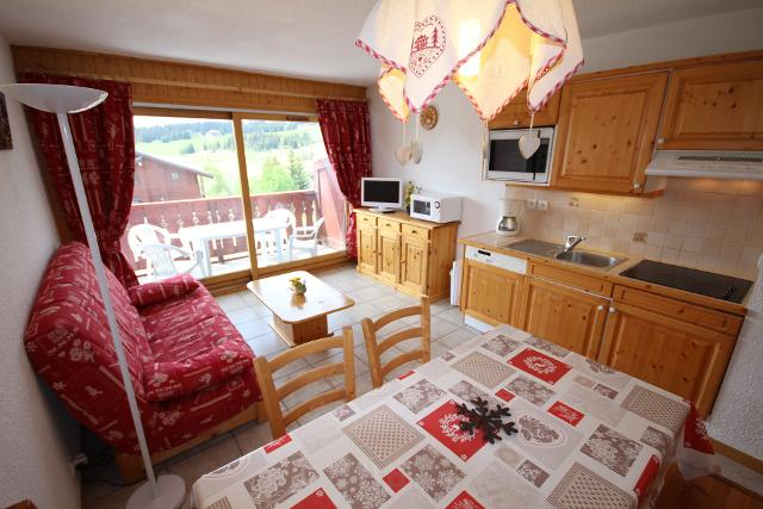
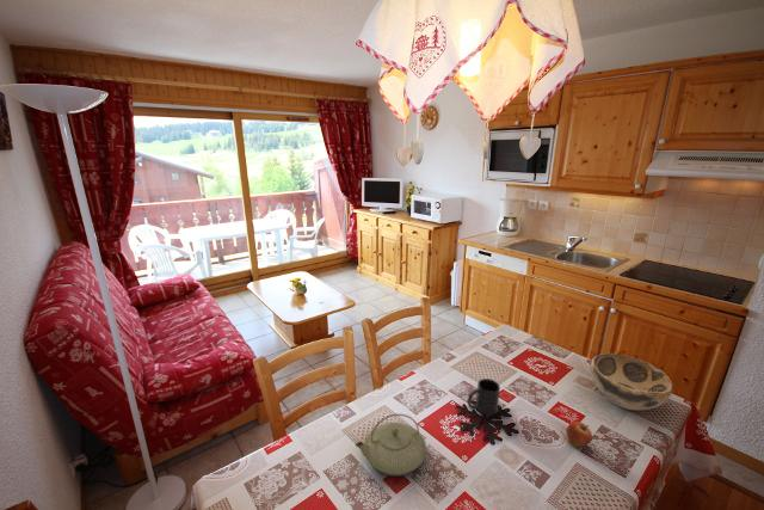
+ fruit (579, 434)
+ decorative bowl (627, 386)
+ mug (482, 398)
+ teapot (390, 436)
